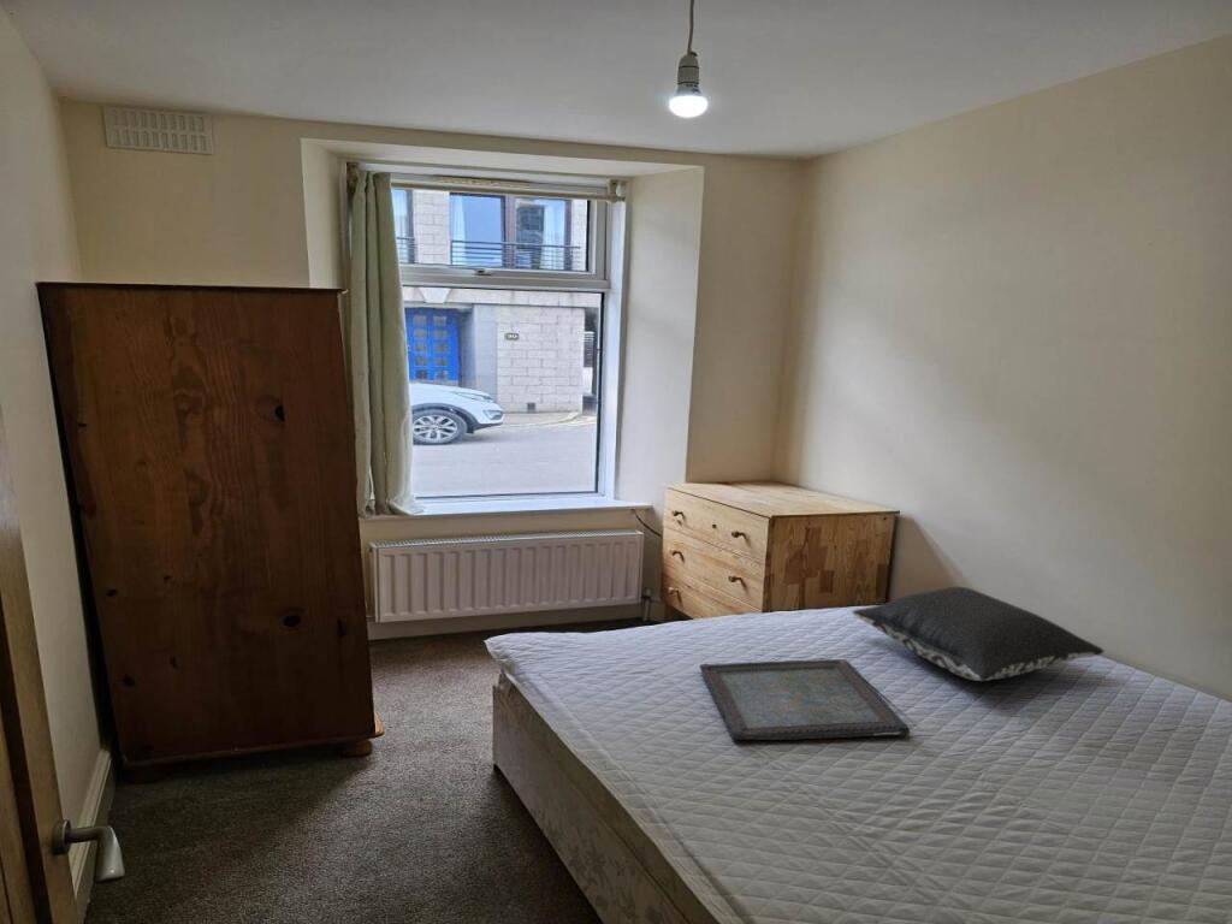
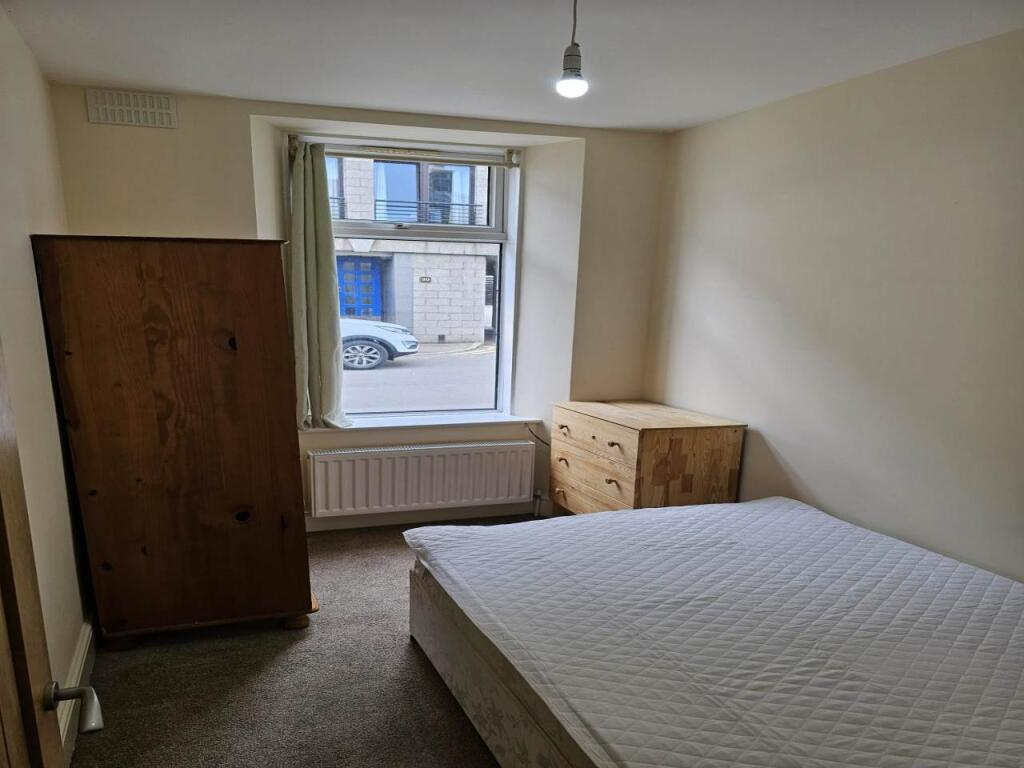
- serving tray (795, 695)
- pillow (971, 630)
